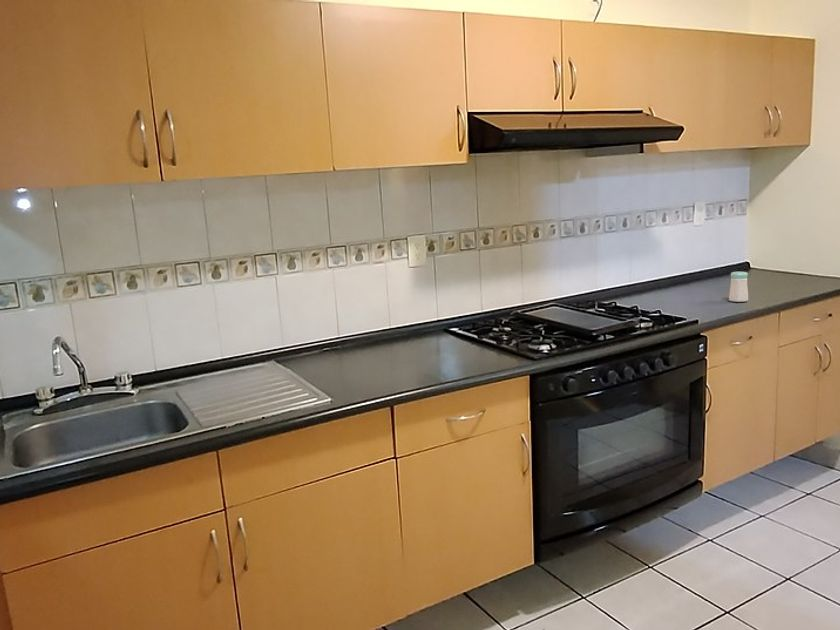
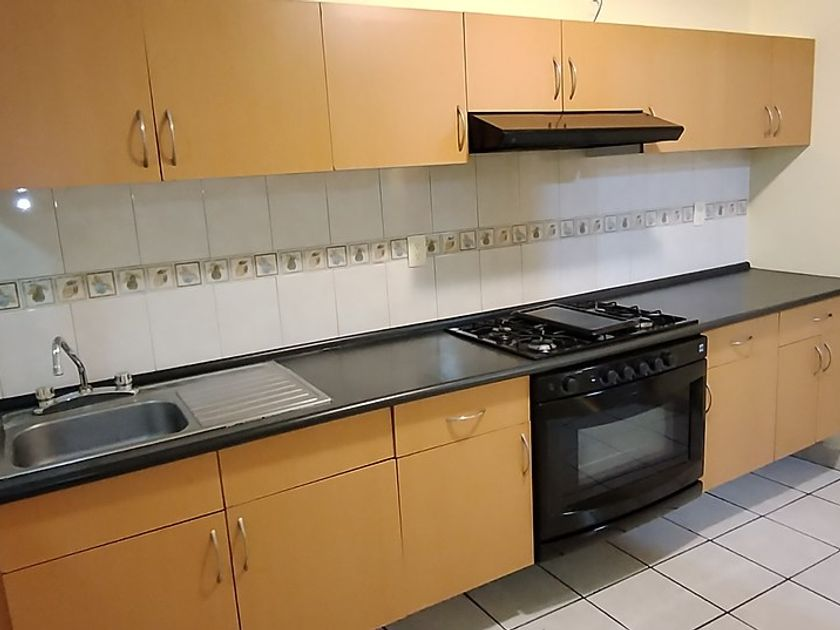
- salt shaker (738, 286)
